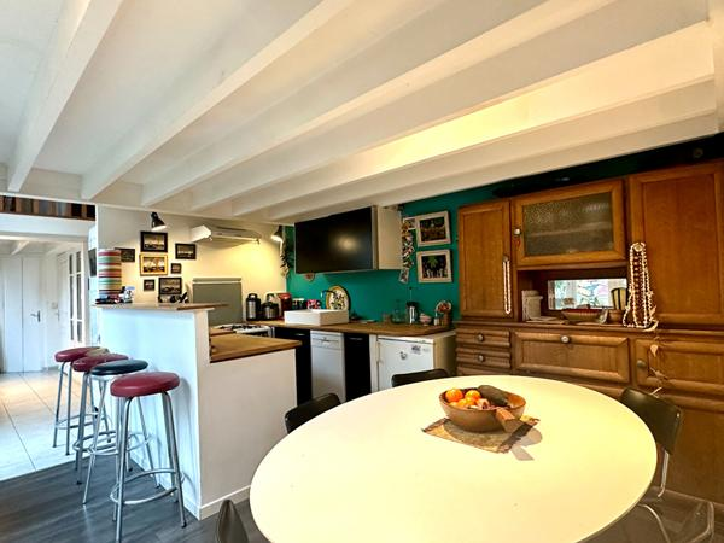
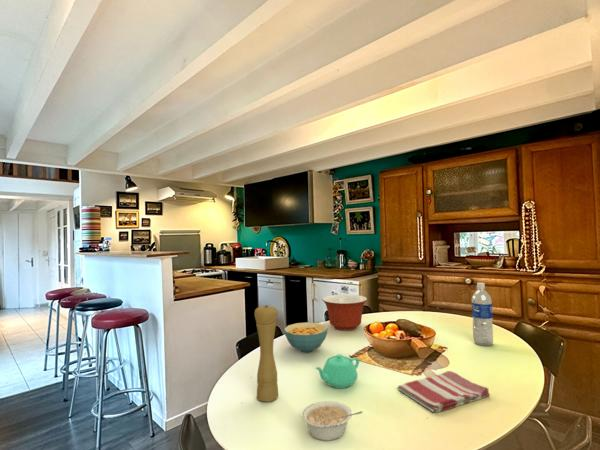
+ legume (329, 419)
+ dish towel (442, 388)
+ water bottle (482, 313)
+ mixing bowl (344, 312)
+ pepper mill (267, 350)
+ cereal bowl (306, 339)
+ teapot (338, 369)
